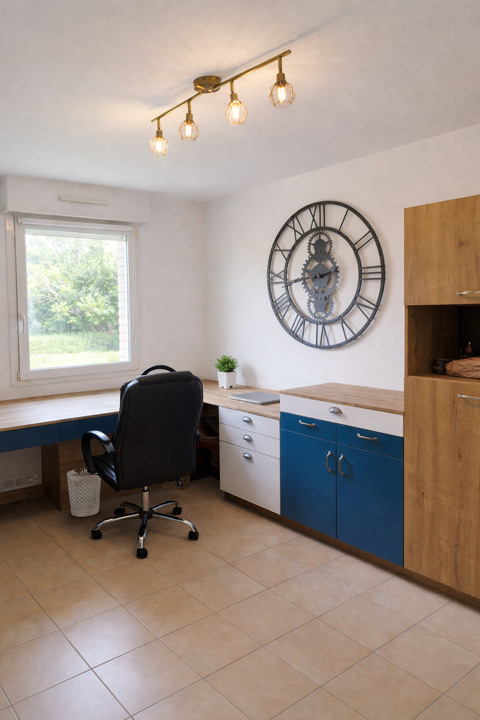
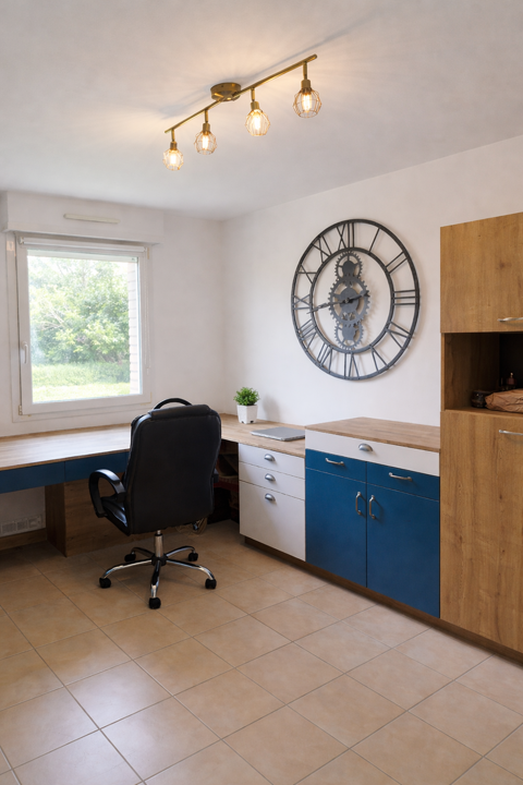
- wastebasket (84, 492)
